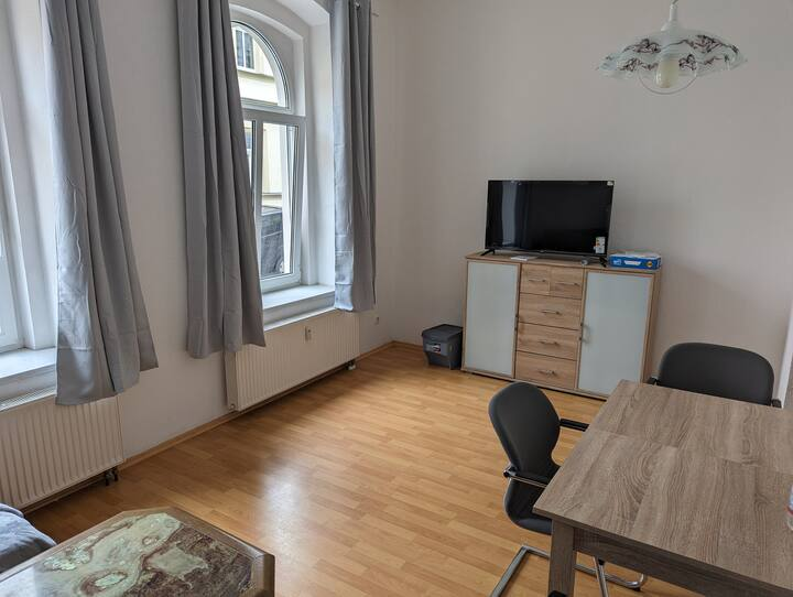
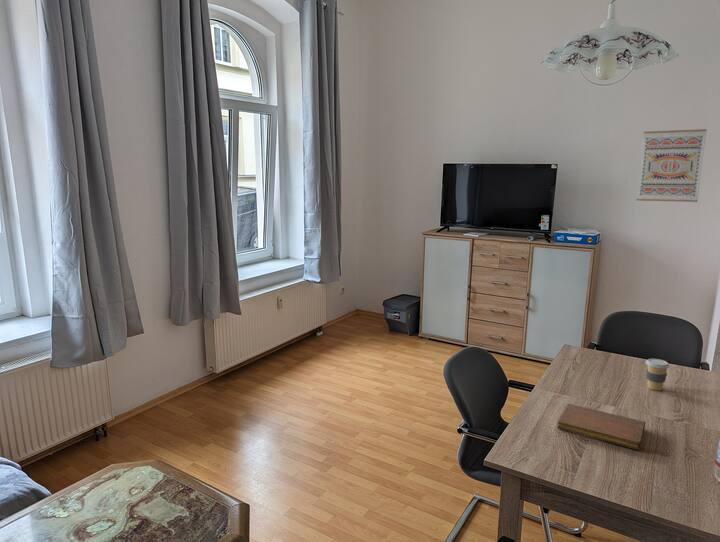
+ notebook (600, 424)
+ coffee cup (656, 374)
+ wall art (670, 166)
